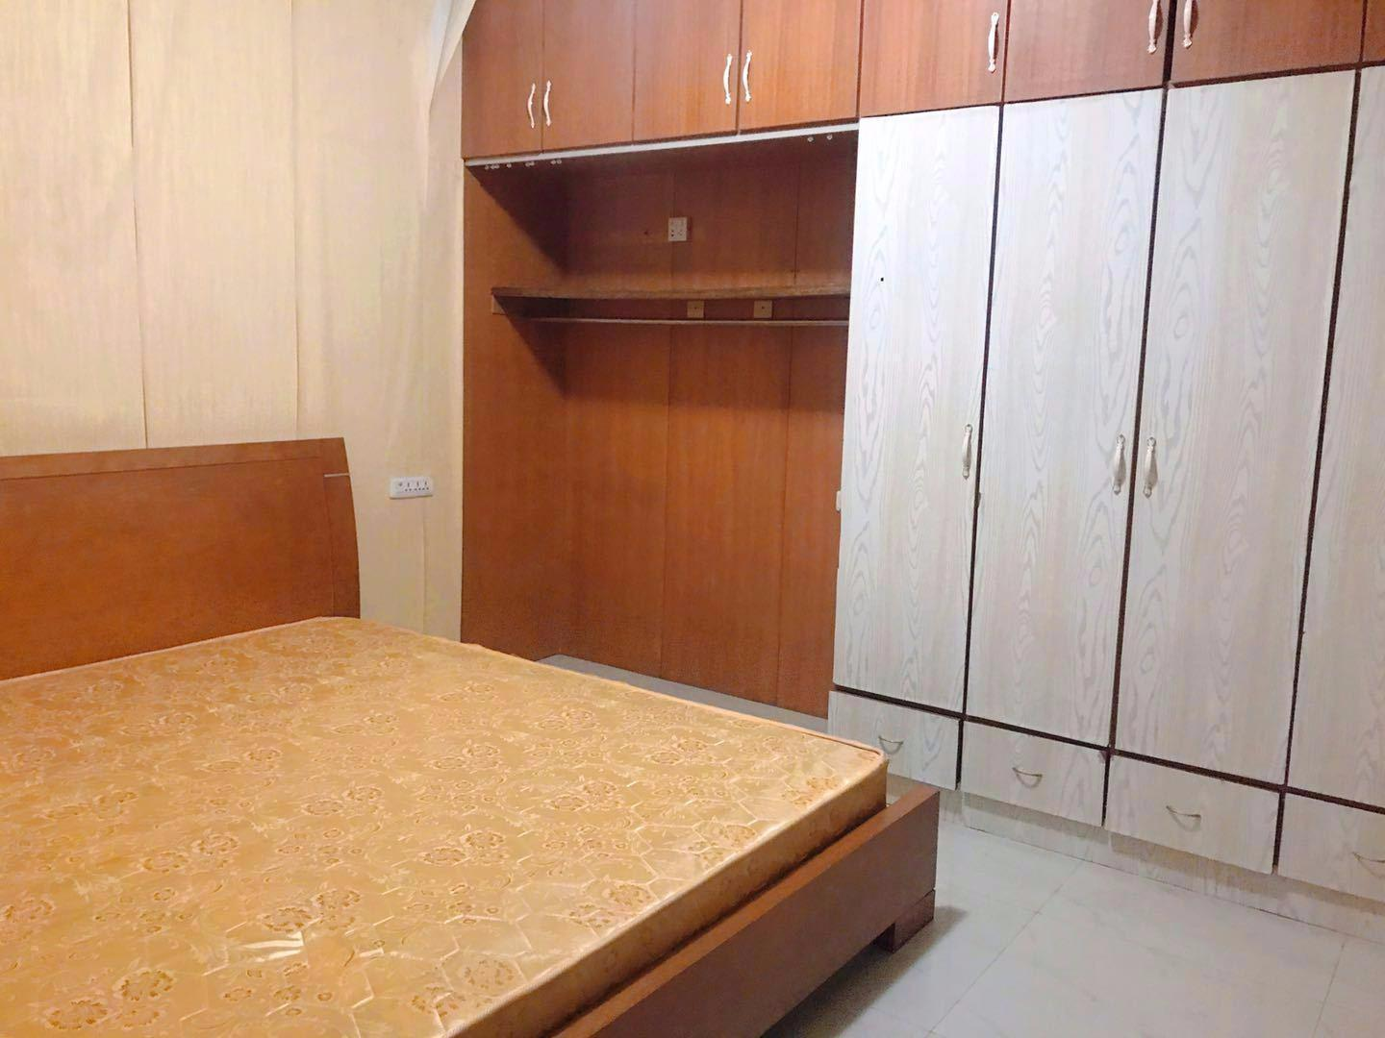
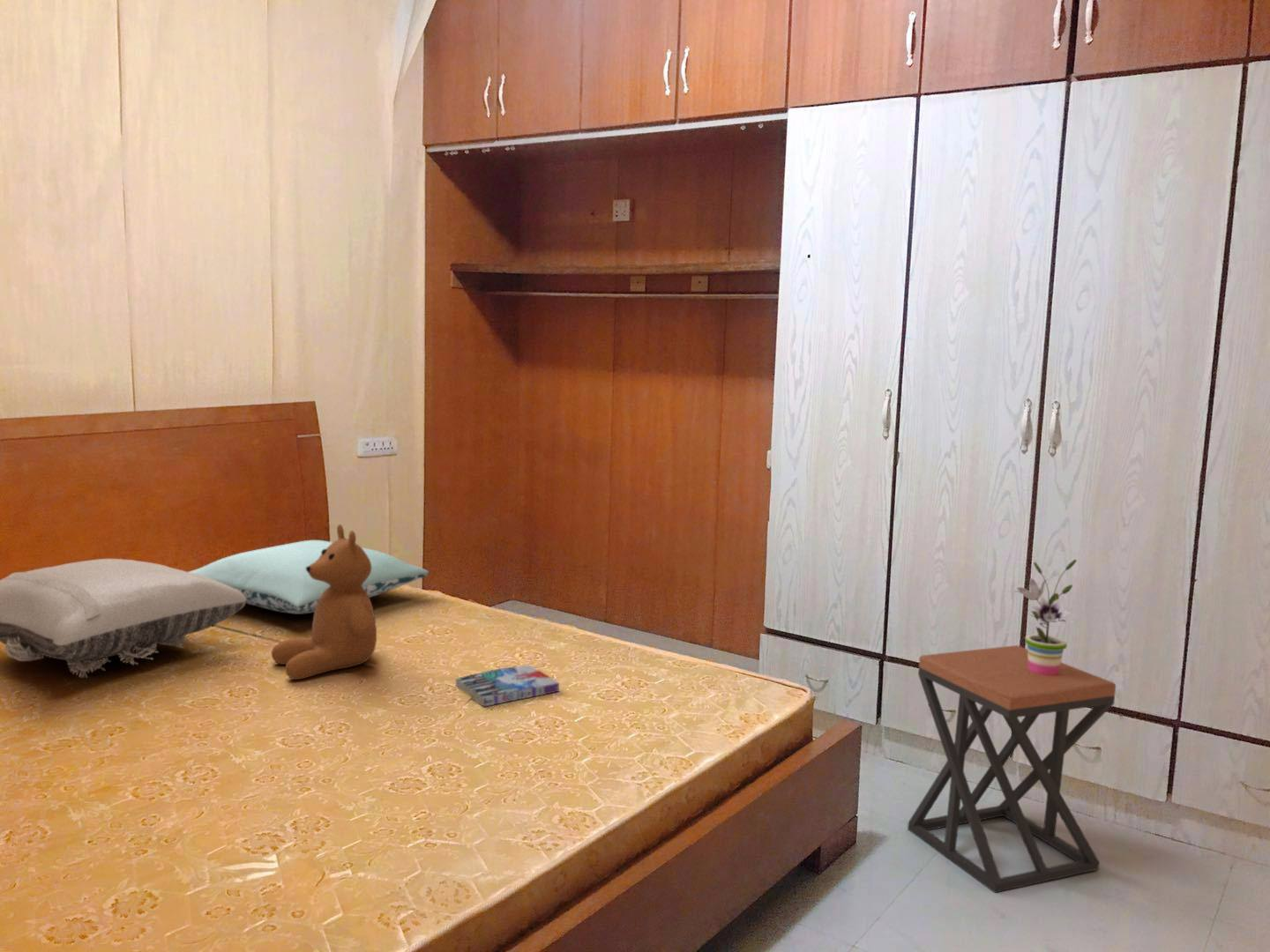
+ potted plant (1040, 614)
+ book (507, 684)
+ teddy bear (325, 599)
+ stool (1006, 759)
+ pillow (308, 575)
+ pillow (101, 609)
